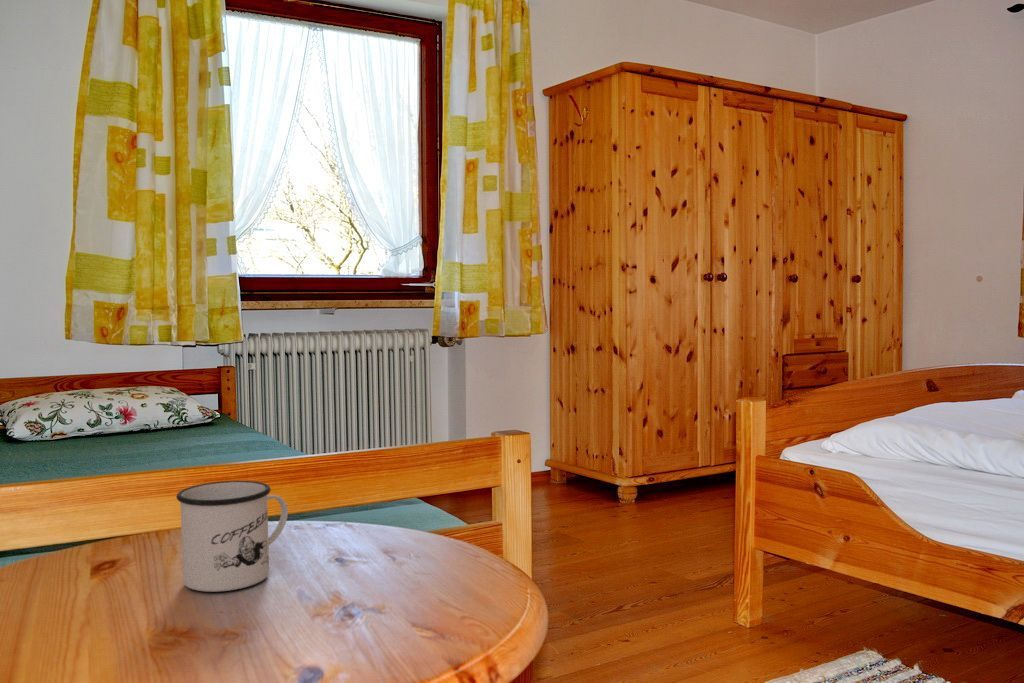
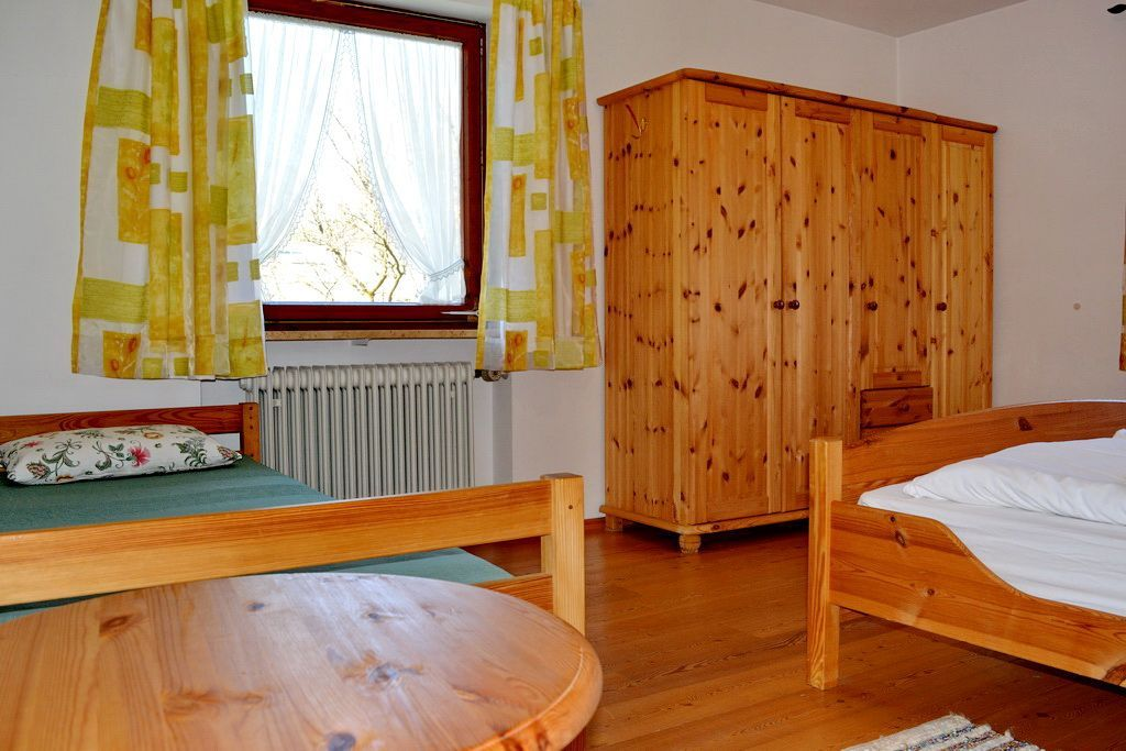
- mug (238, 531)
